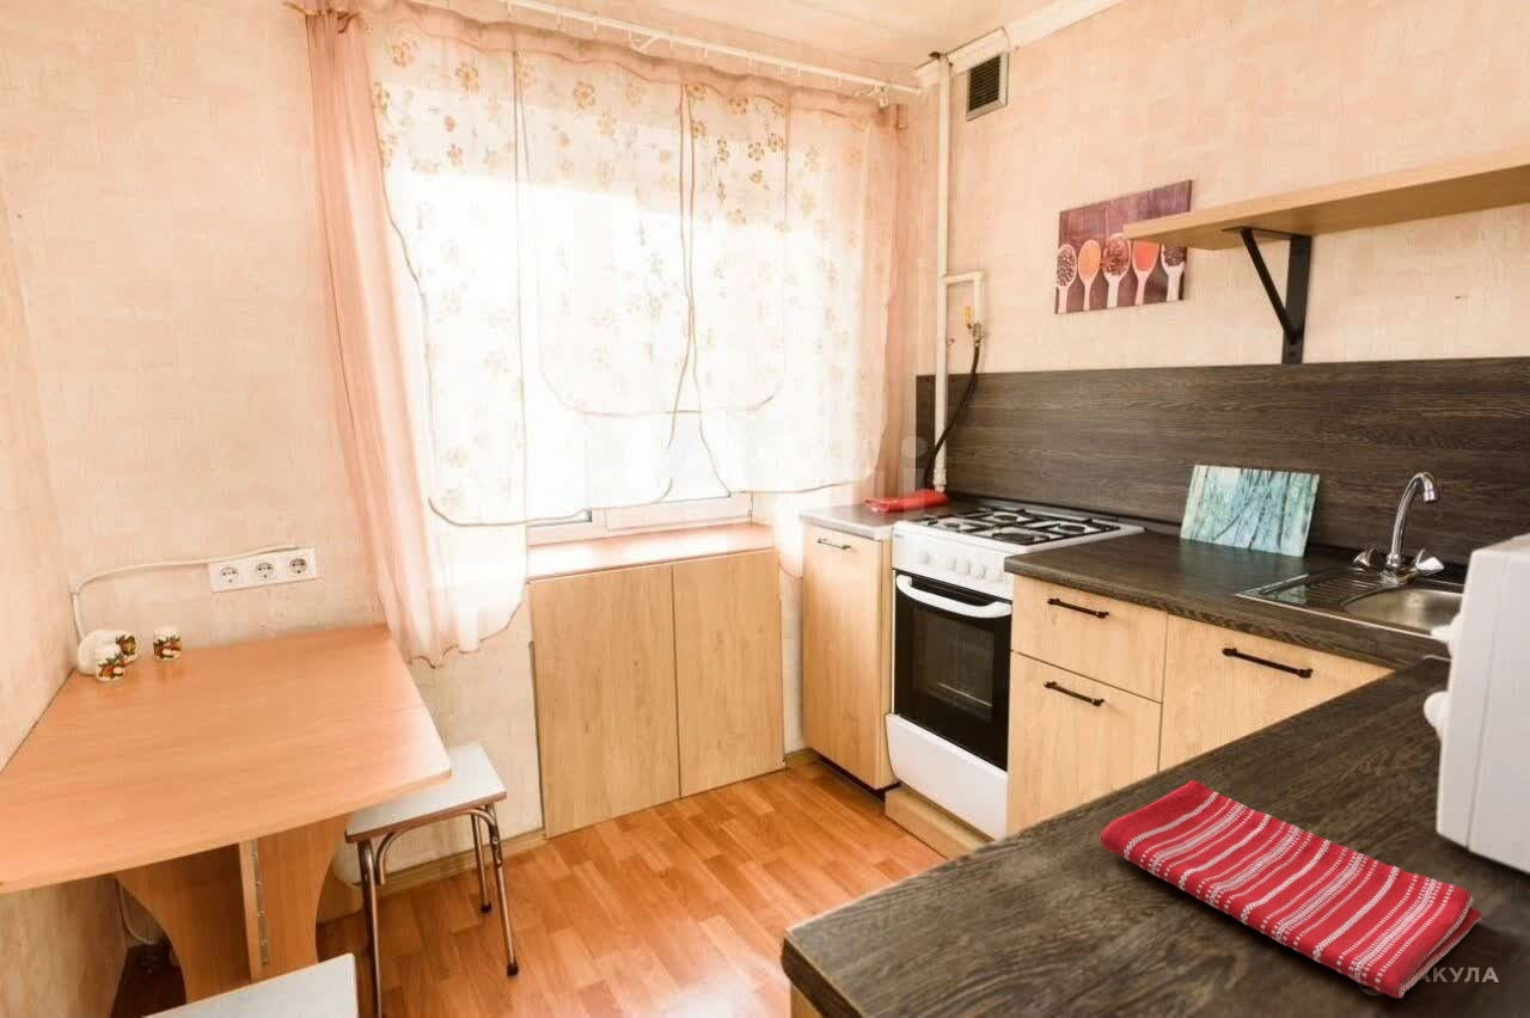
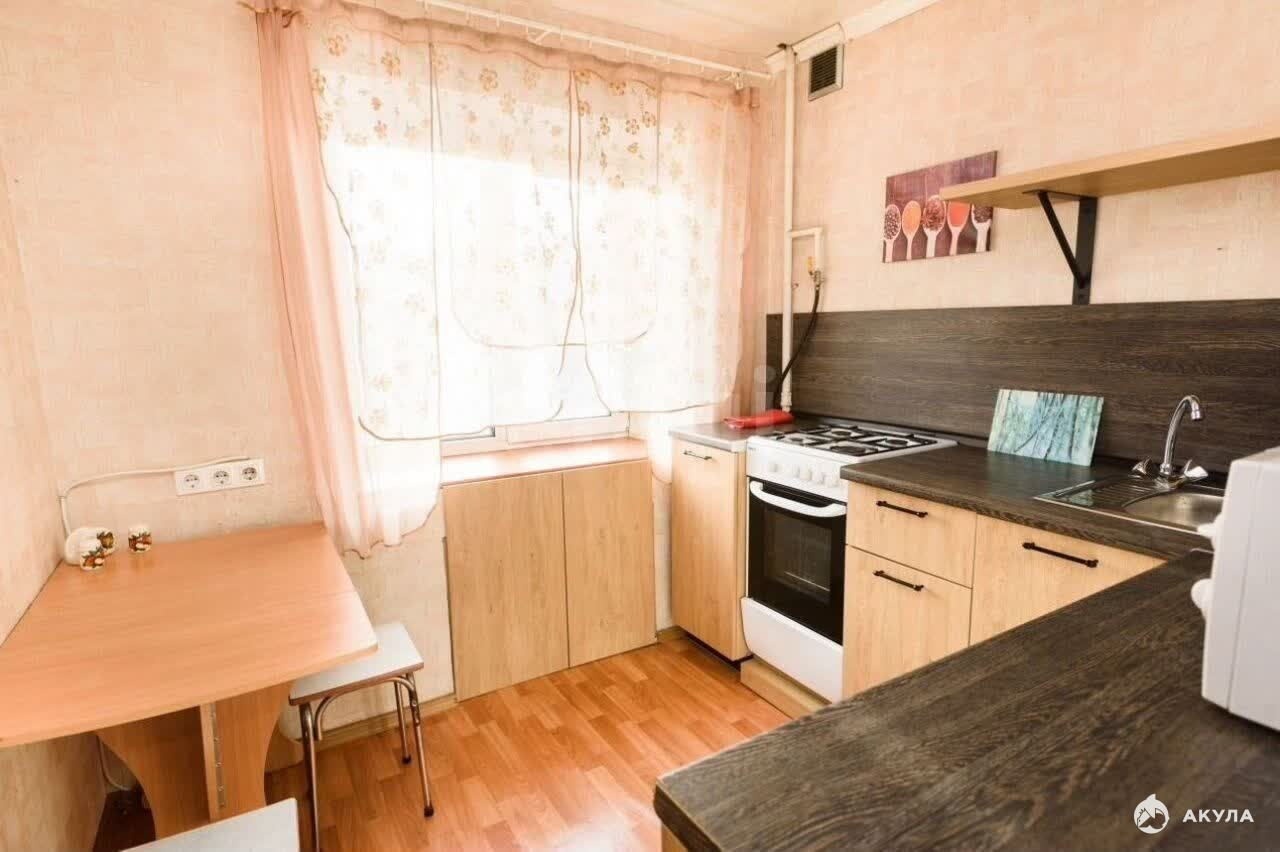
- dish towel (1273, 869)
